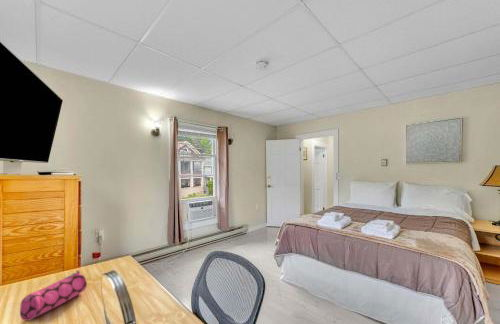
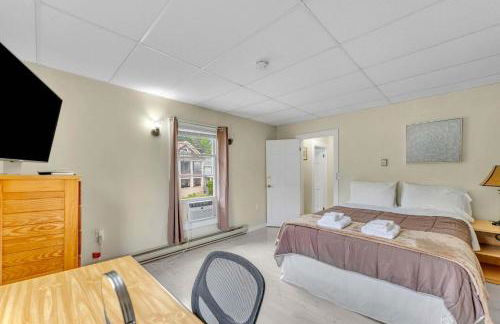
- pencil case (55, 293)
